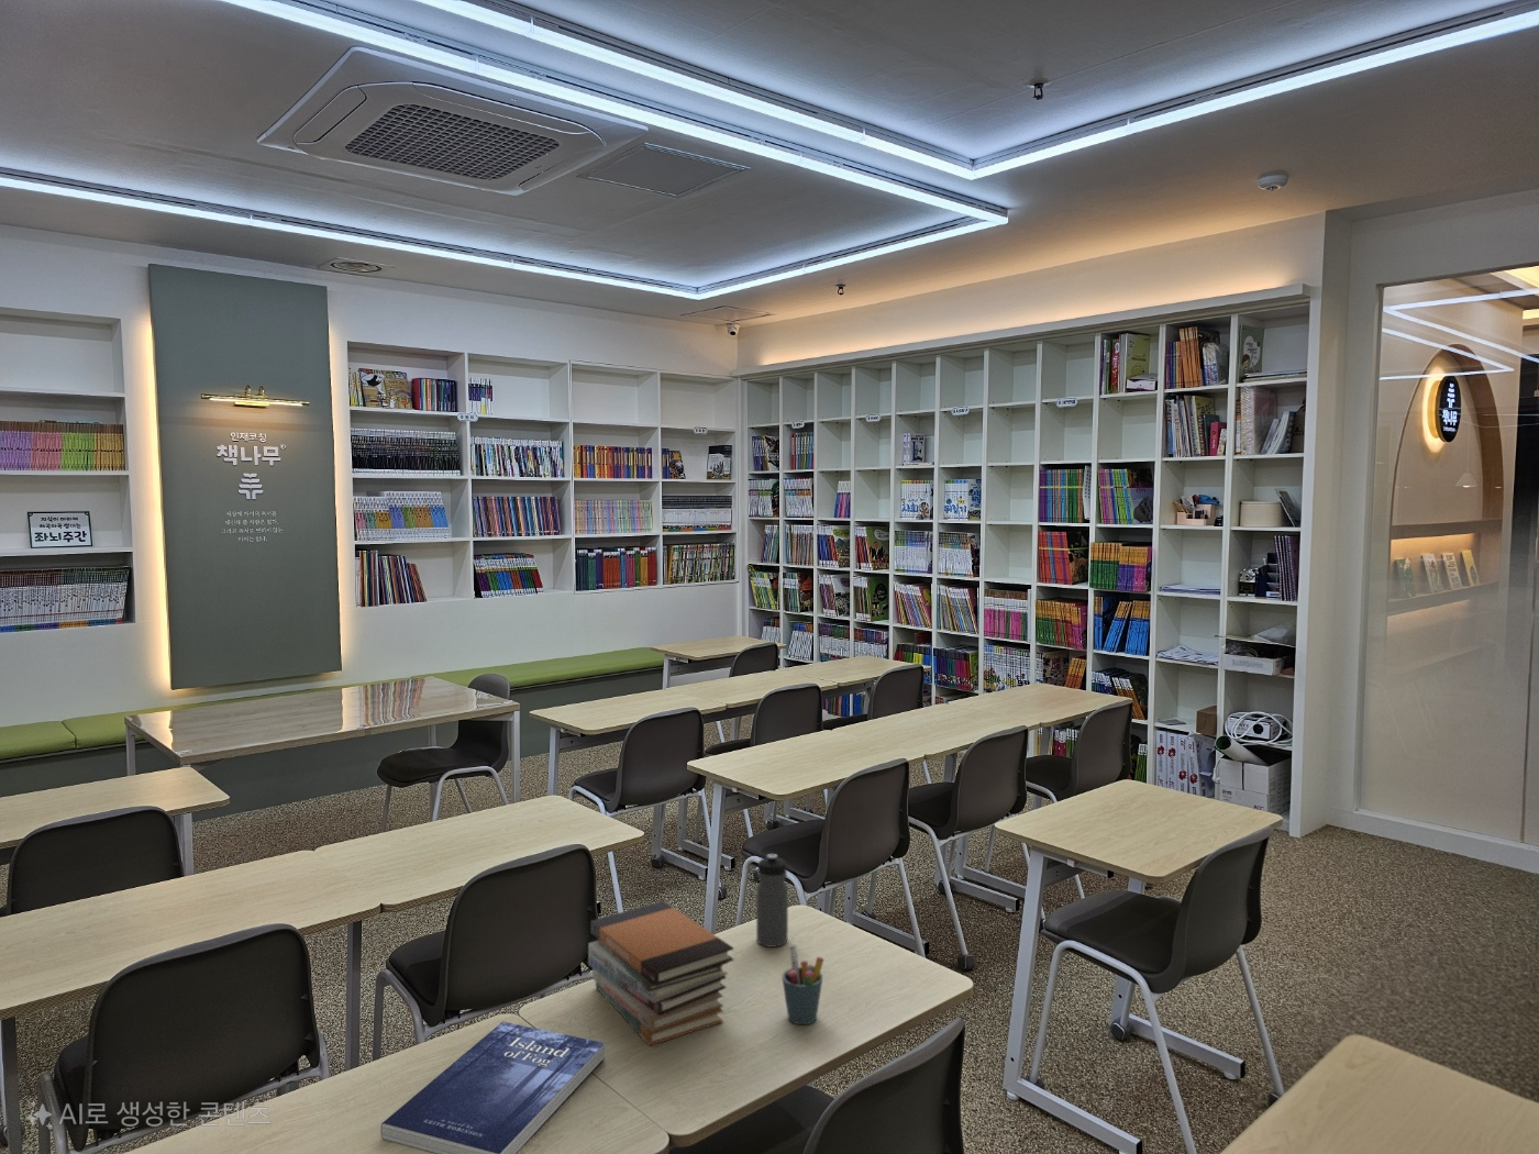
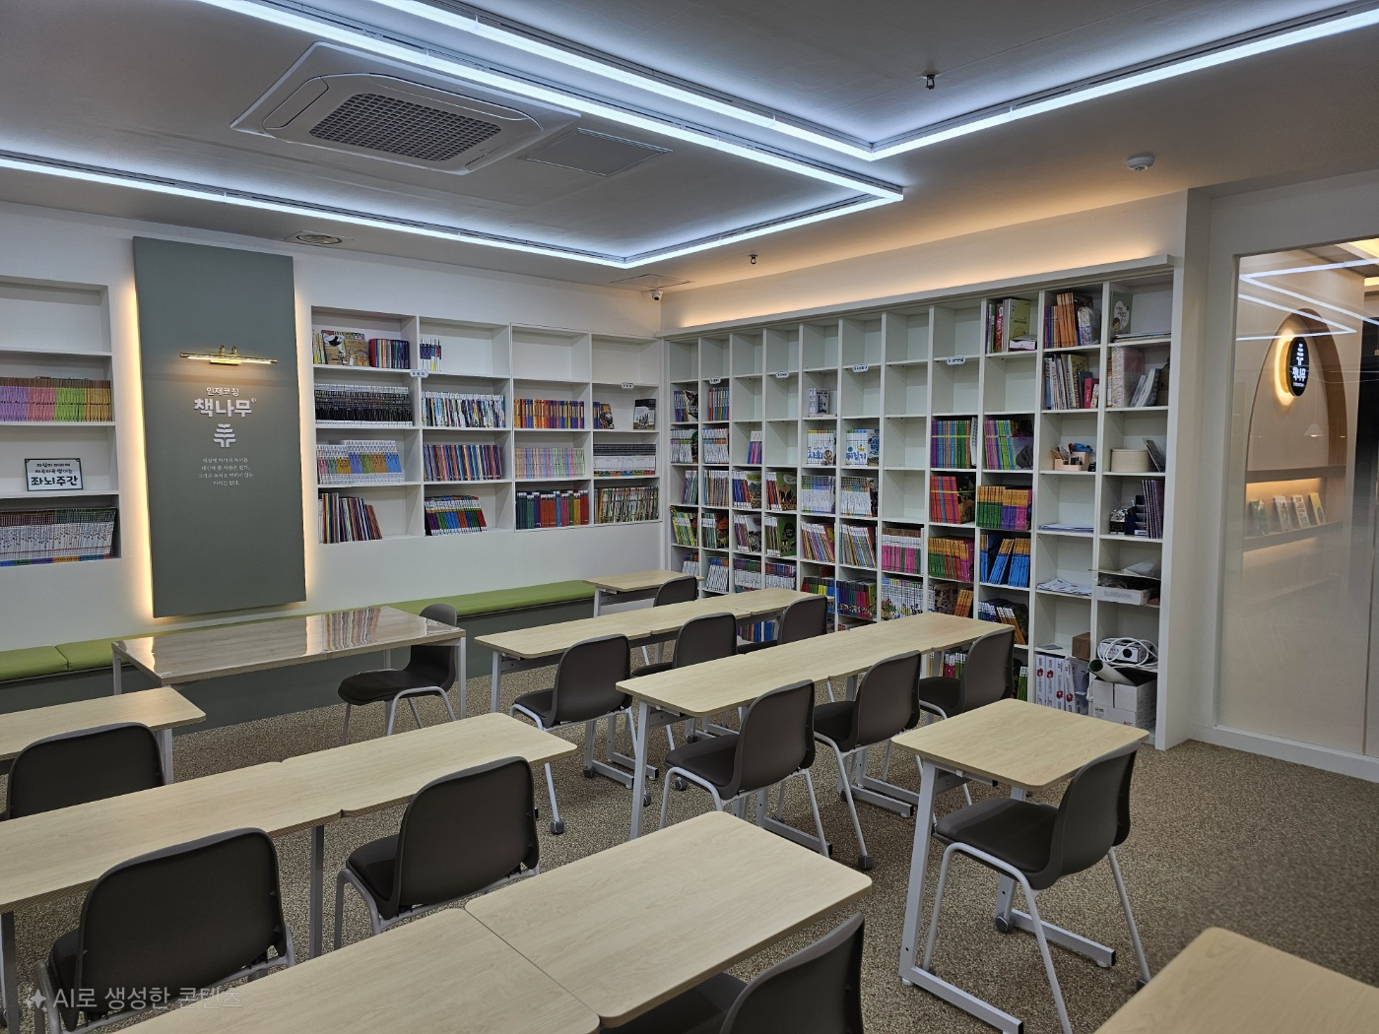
- water bottle (772, 898)
- book stack (657, 967)
- pen holder (802, 984)
- book (500, 1087)
